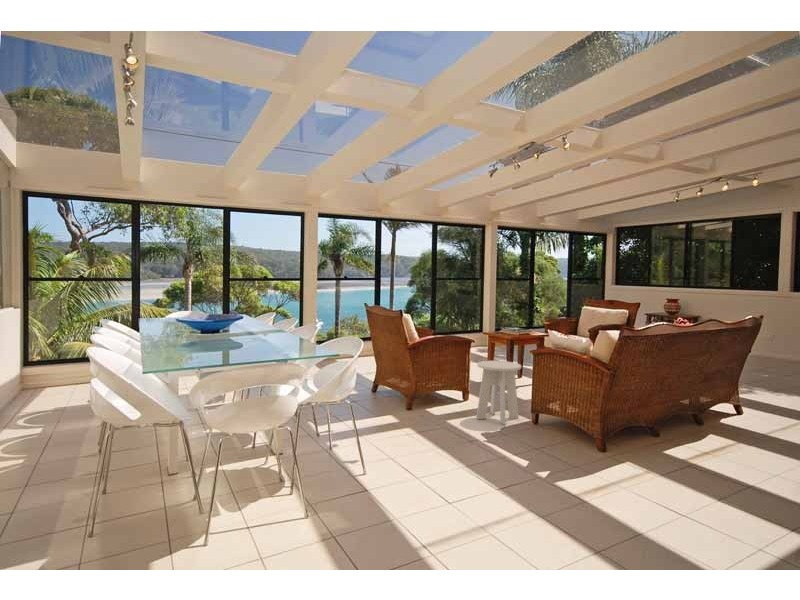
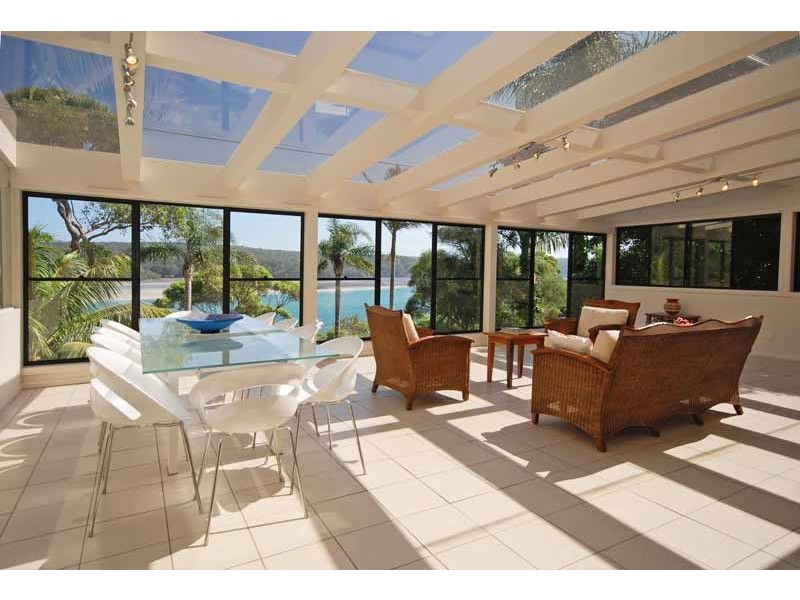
- side table (496, 390)
